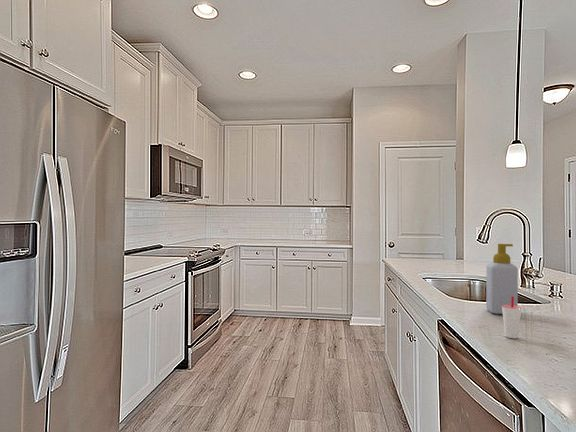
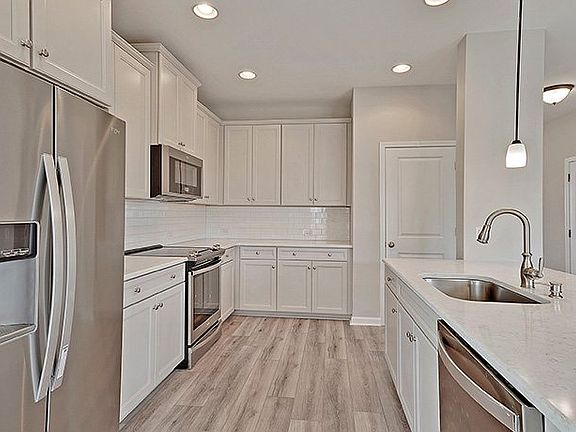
- cup (511, 316)
- soap bottle (501, 278)
